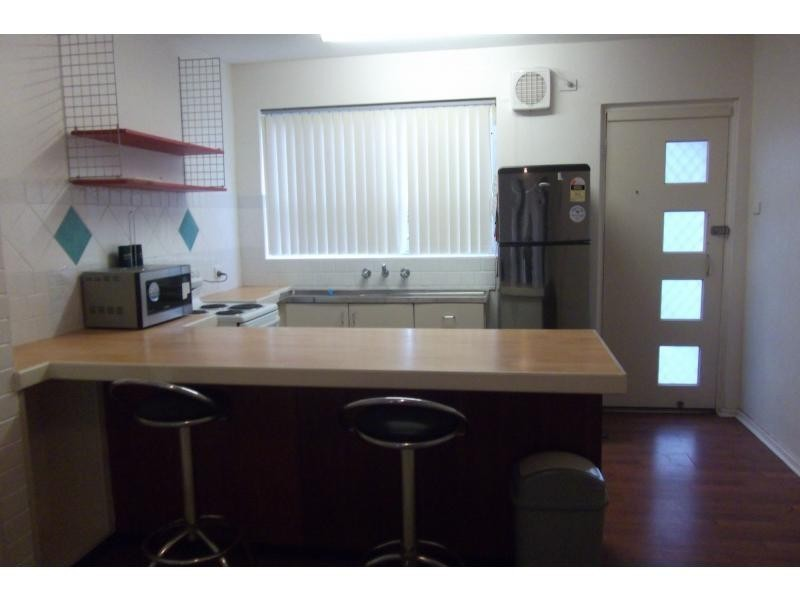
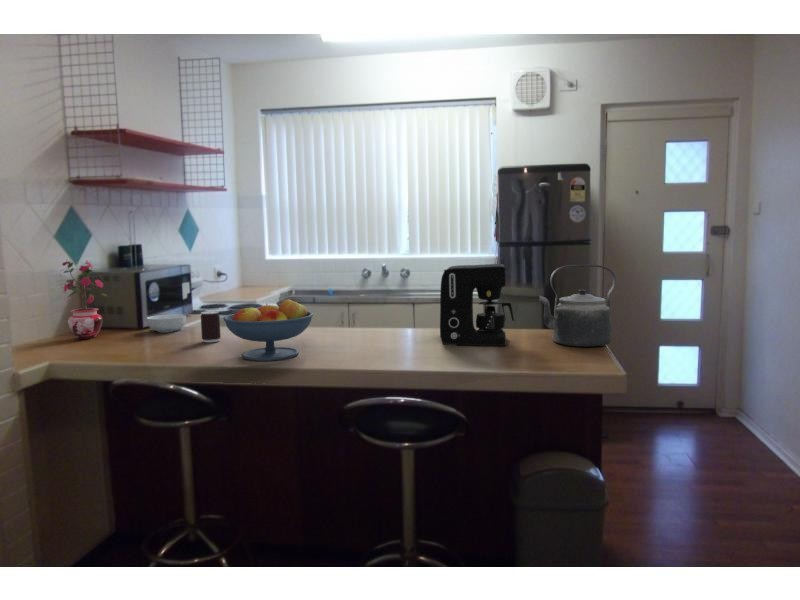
+ fruit bowl (269, 328)
+ kettle (576, 303)
+ beverage can (210, 326)
+ potted plant (85, 298)
+ coffee maker (479, 303)
+ cereal bowl (166, 323)
